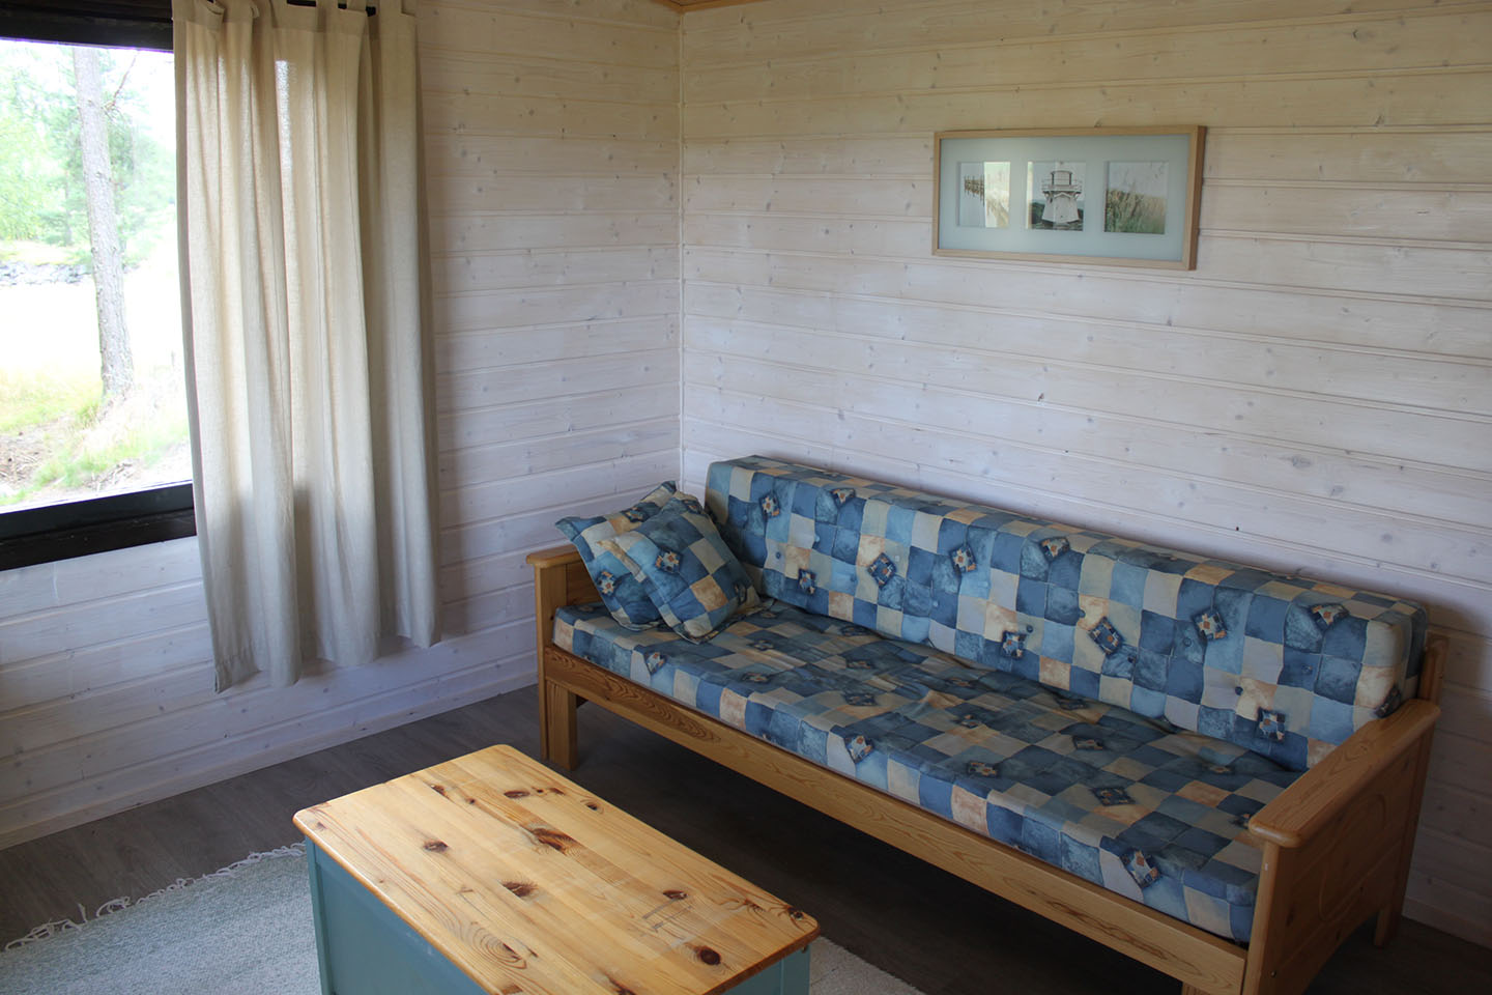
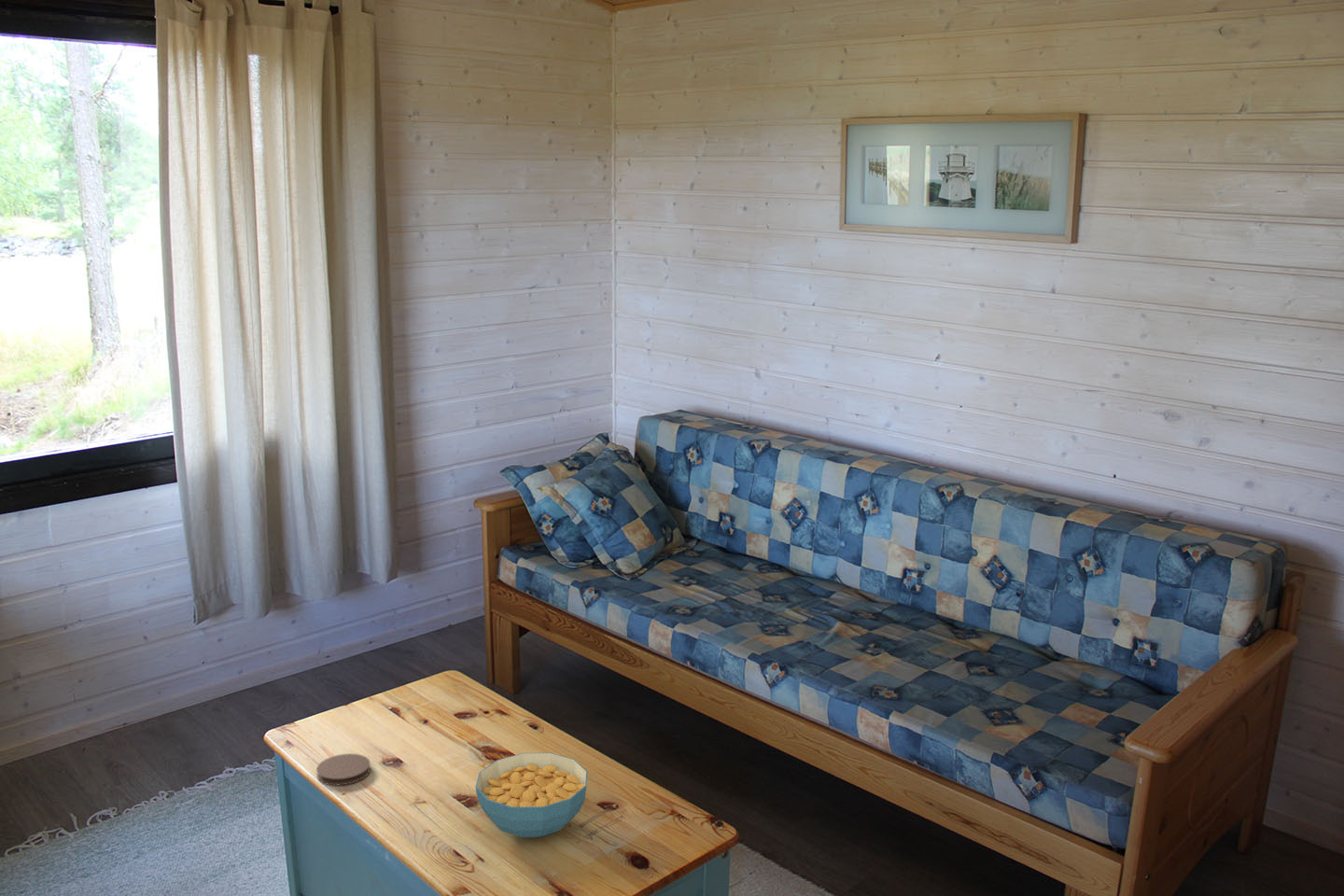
+ cereal bowl (532, 804)
+ coaster (343, 769)
